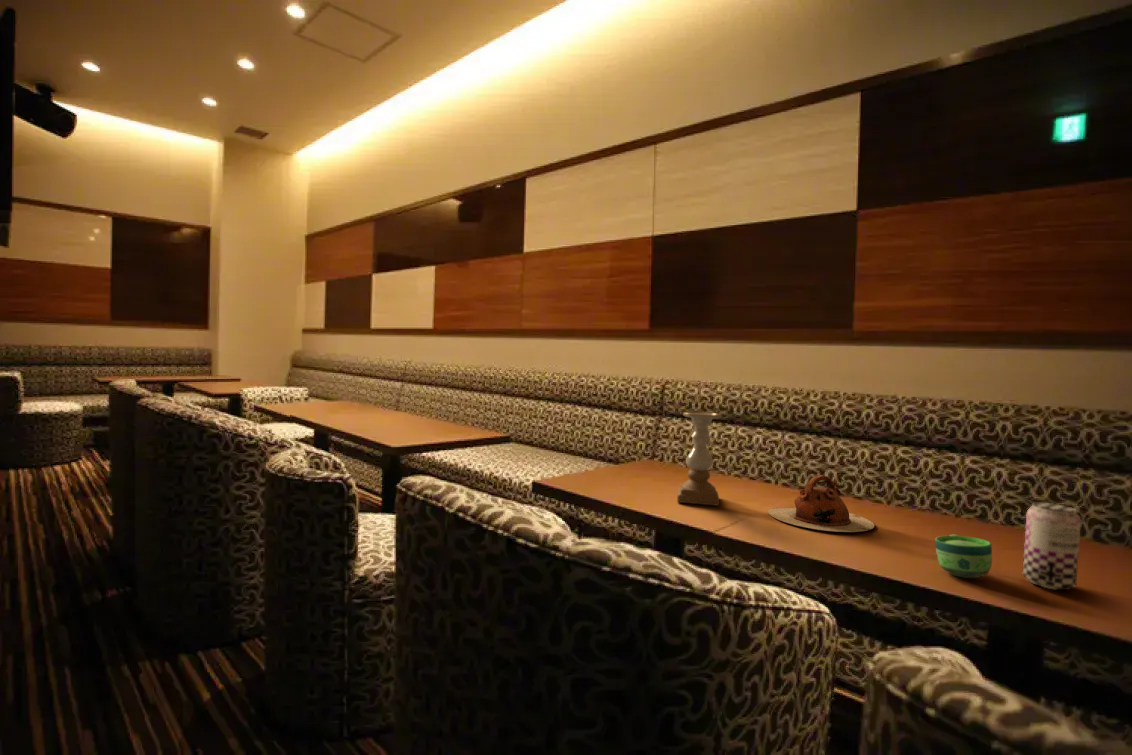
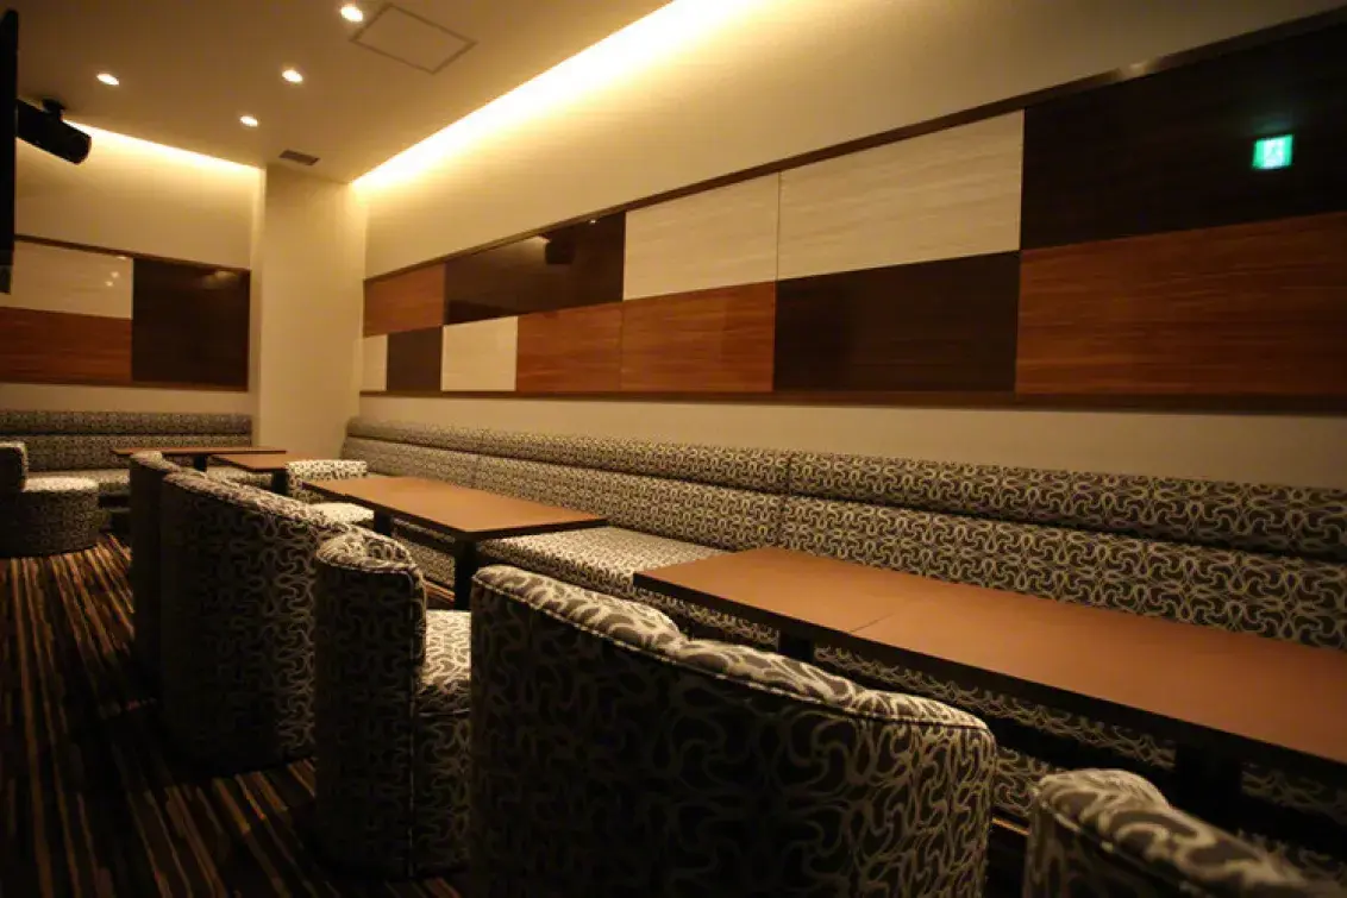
- beer can (1051, 545)
- teapot (820, 496)
- cup (958, 554)
- candle holder (699, 456)
